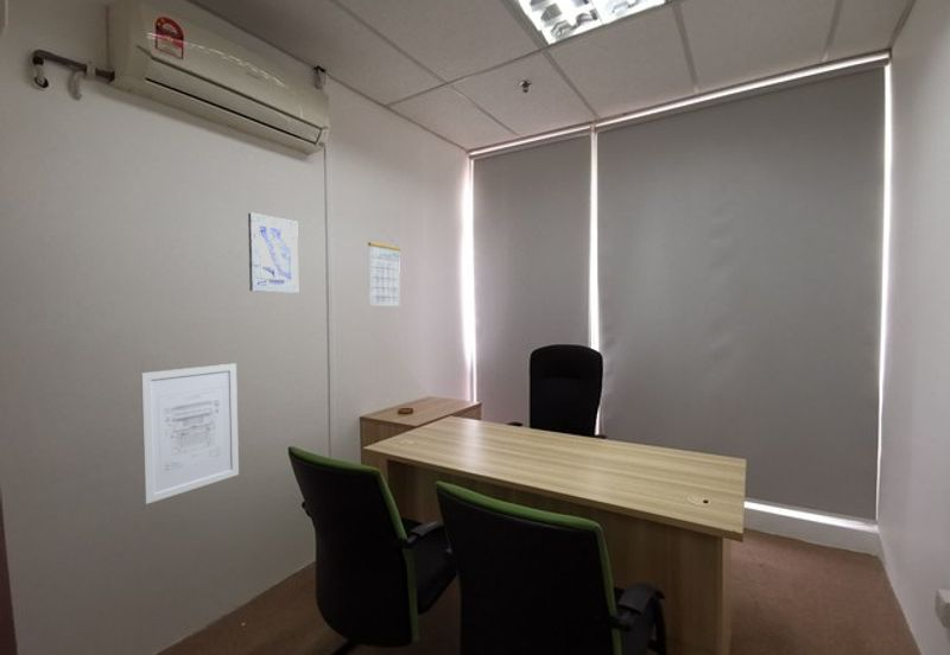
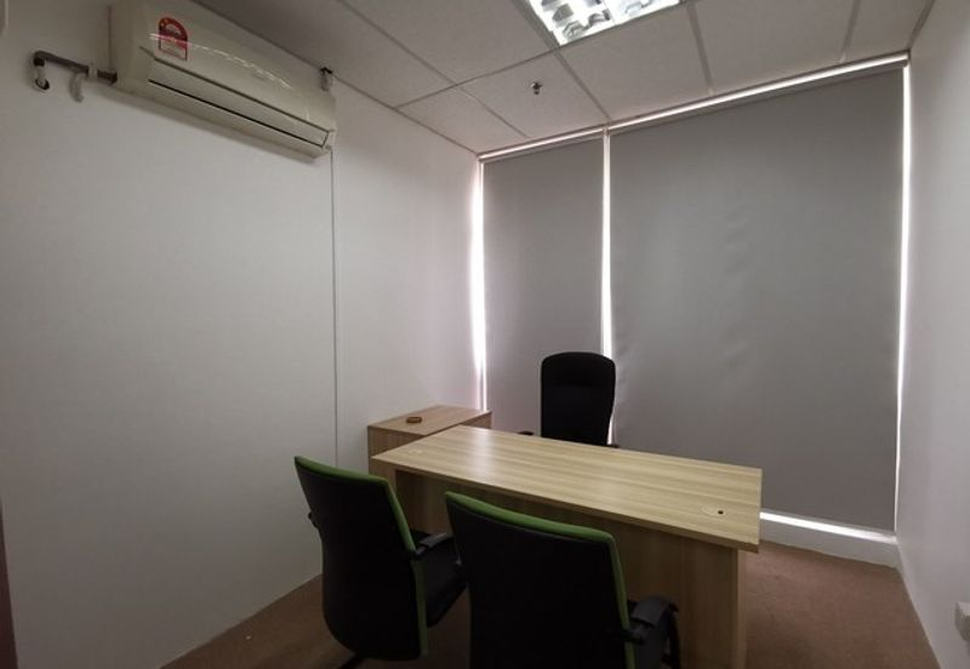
- wall art (274, 254)
- calendar (385, 268)
- wall art (194, 427)
